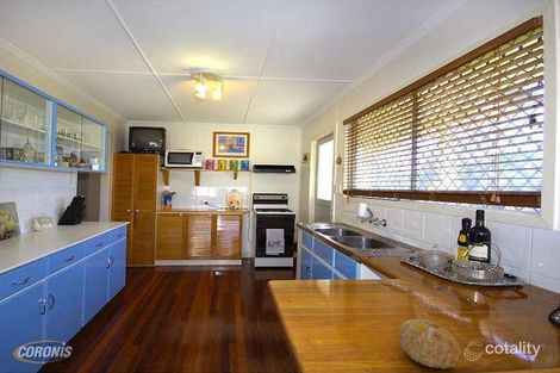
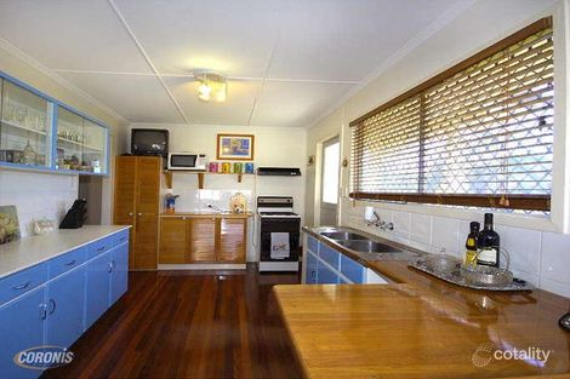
- fruit (427, 341)
